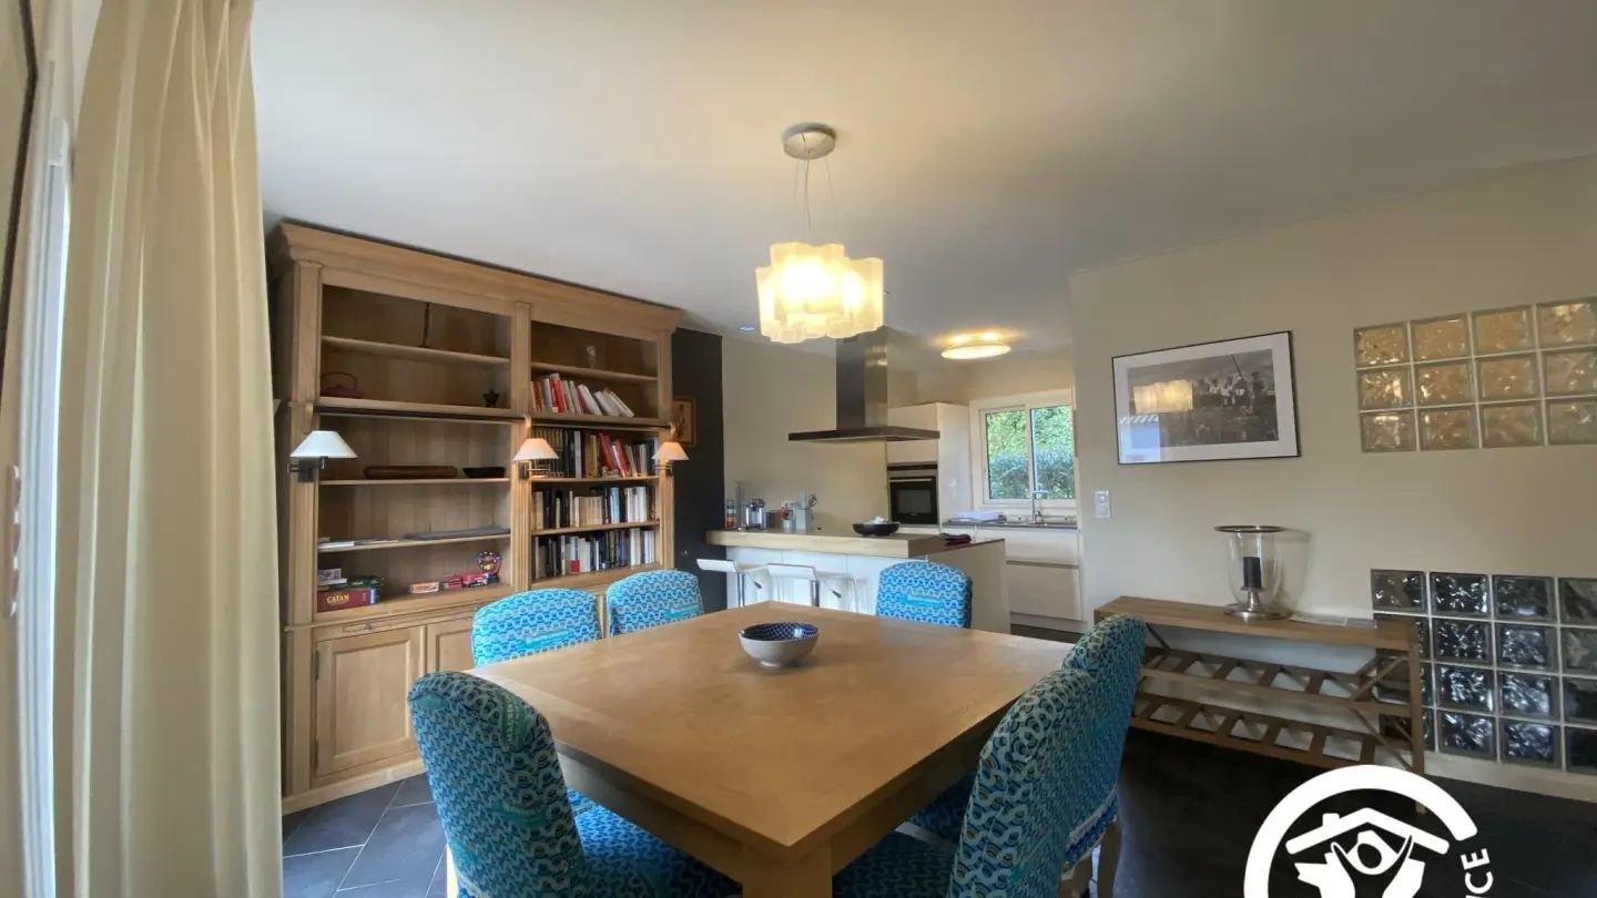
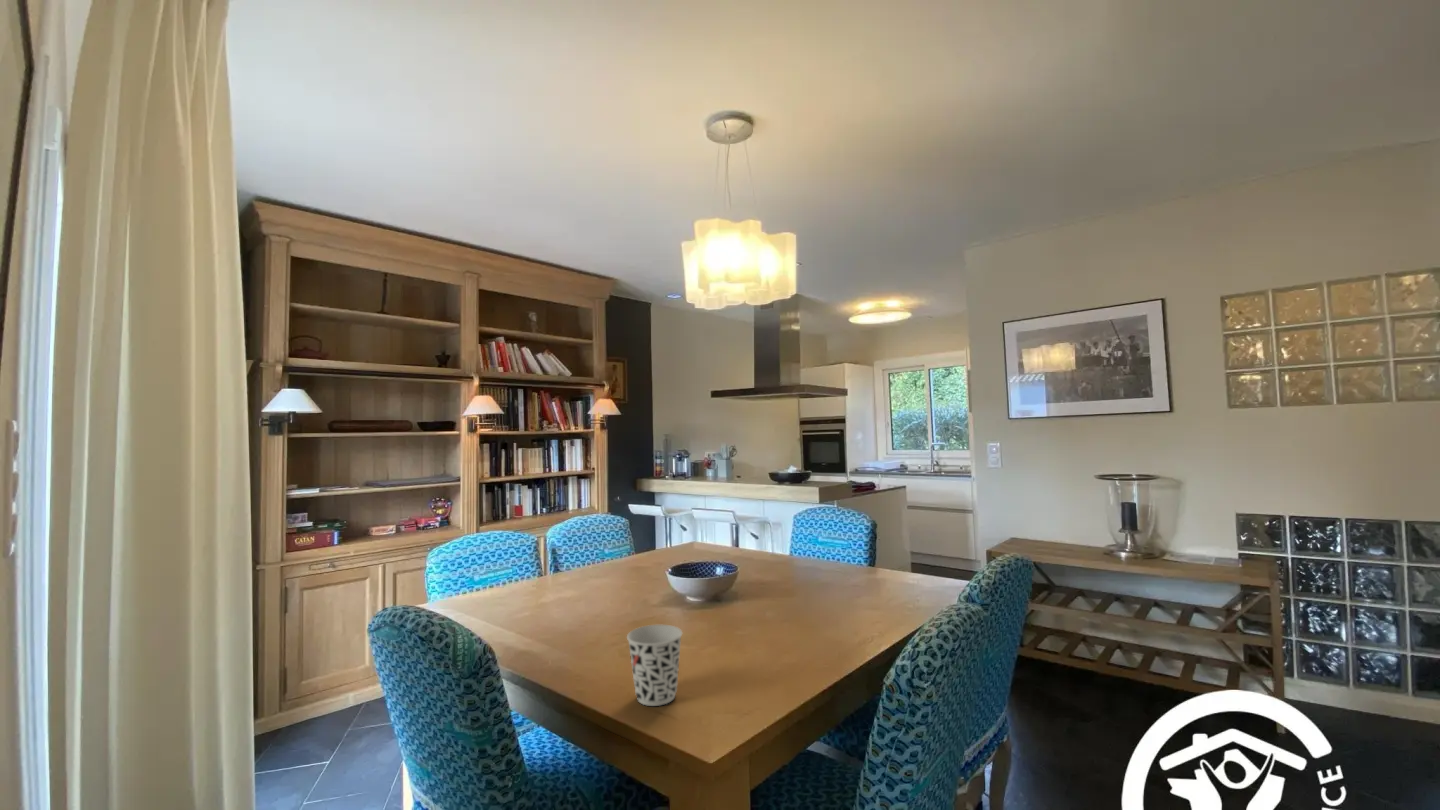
+ cup (655, 665)
